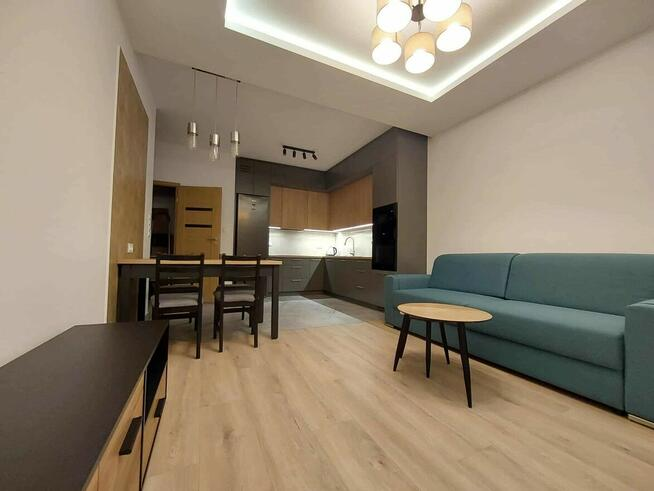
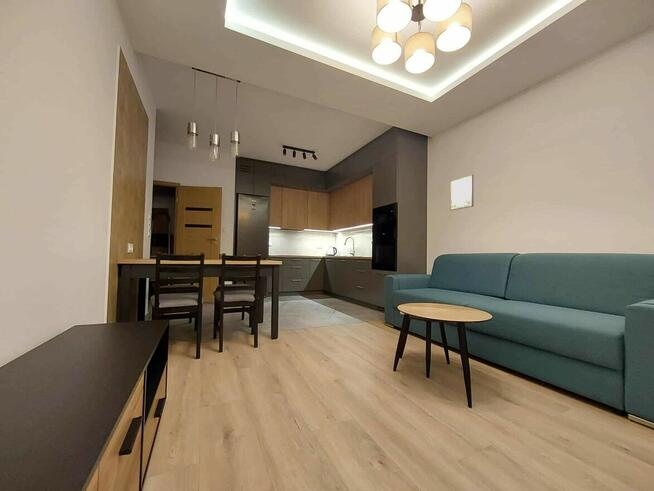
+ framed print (461, 193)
